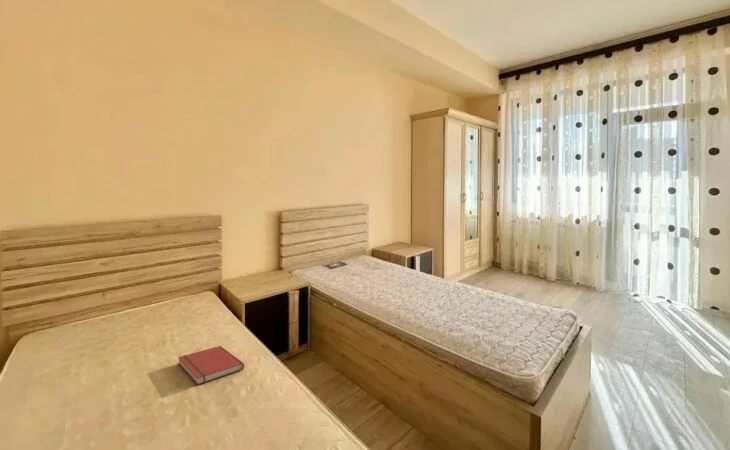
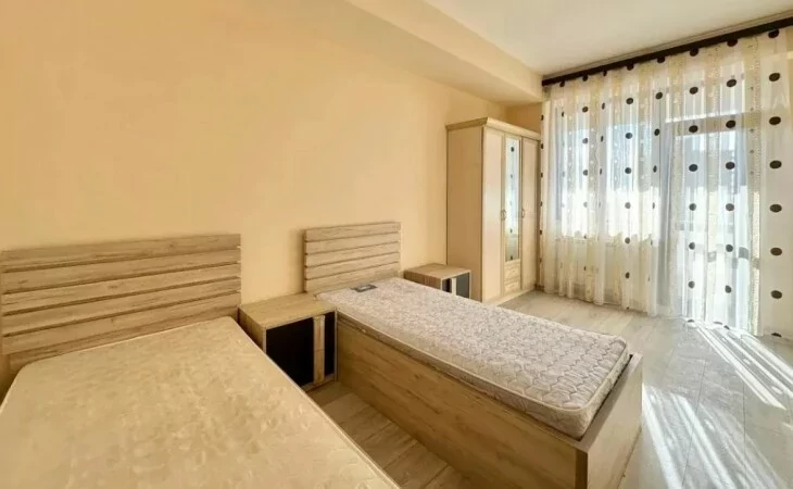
- book (210, 363)
